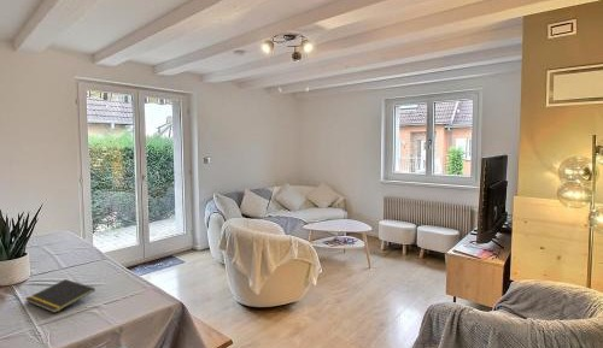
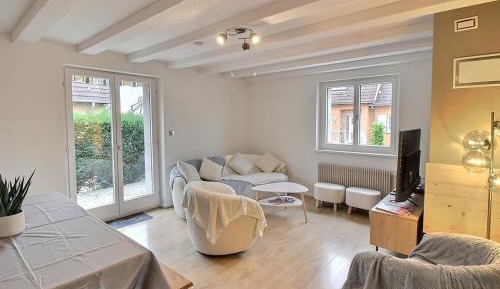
- notepad (60, 294)
